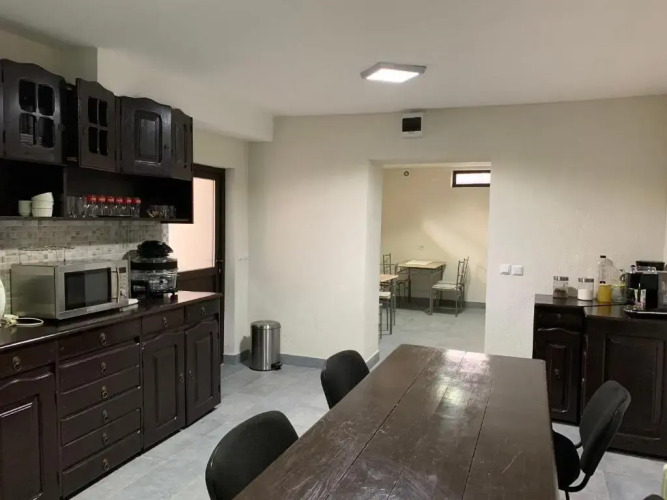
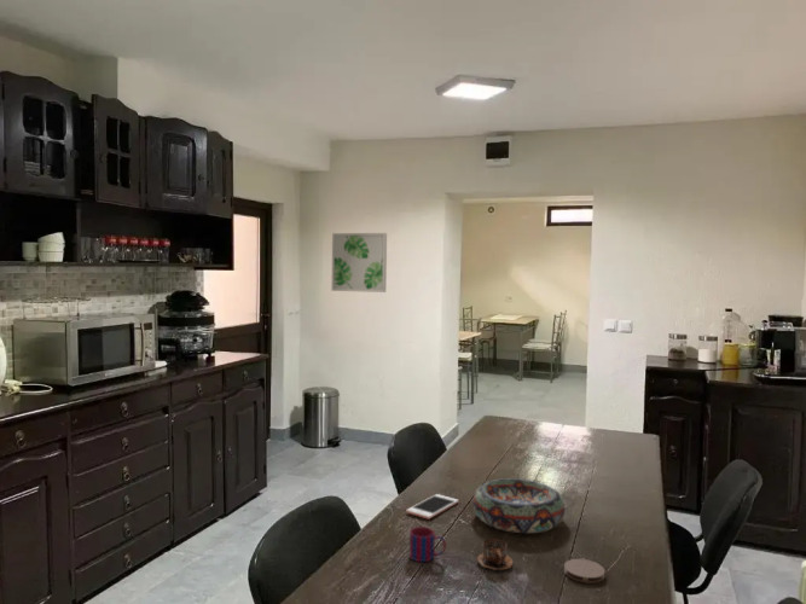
+ wall art (358, 262)
+ cell phone (433, 505)
+ mug (427, 545)
+ coaster (584, 570)
+ cup (494, 553)
+ decorative bowl (517, 505)
